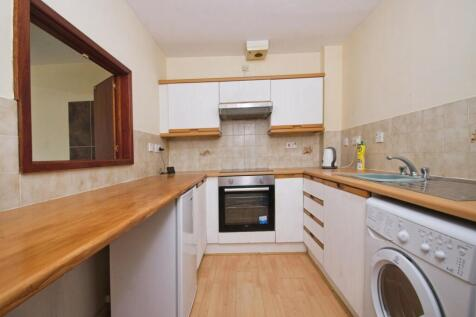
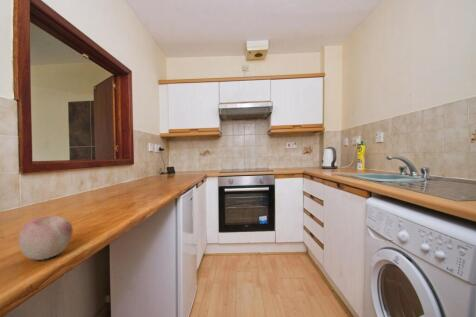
+ apple (47, 237)
